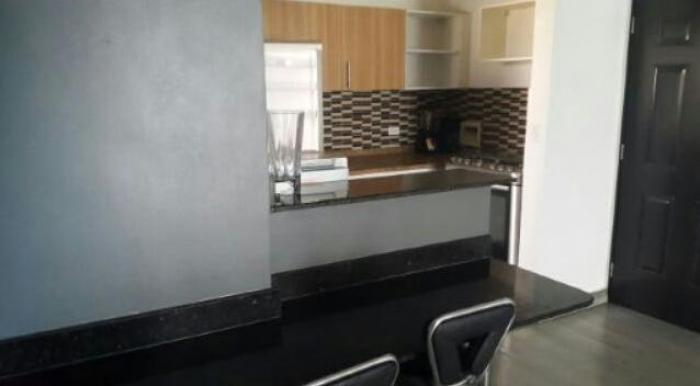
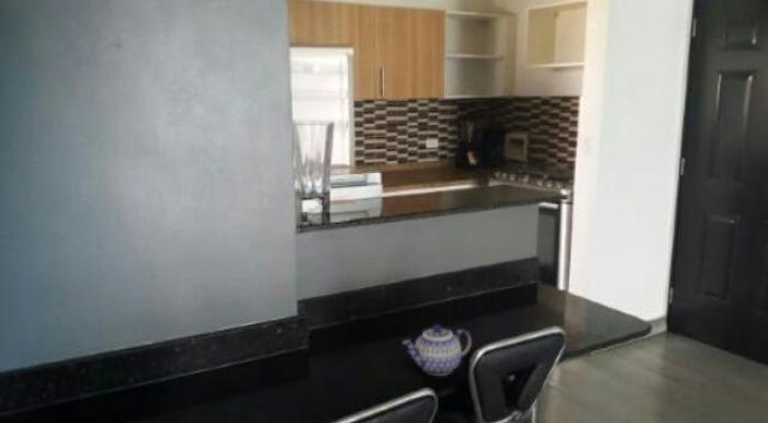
+ teapot (437, 347)
